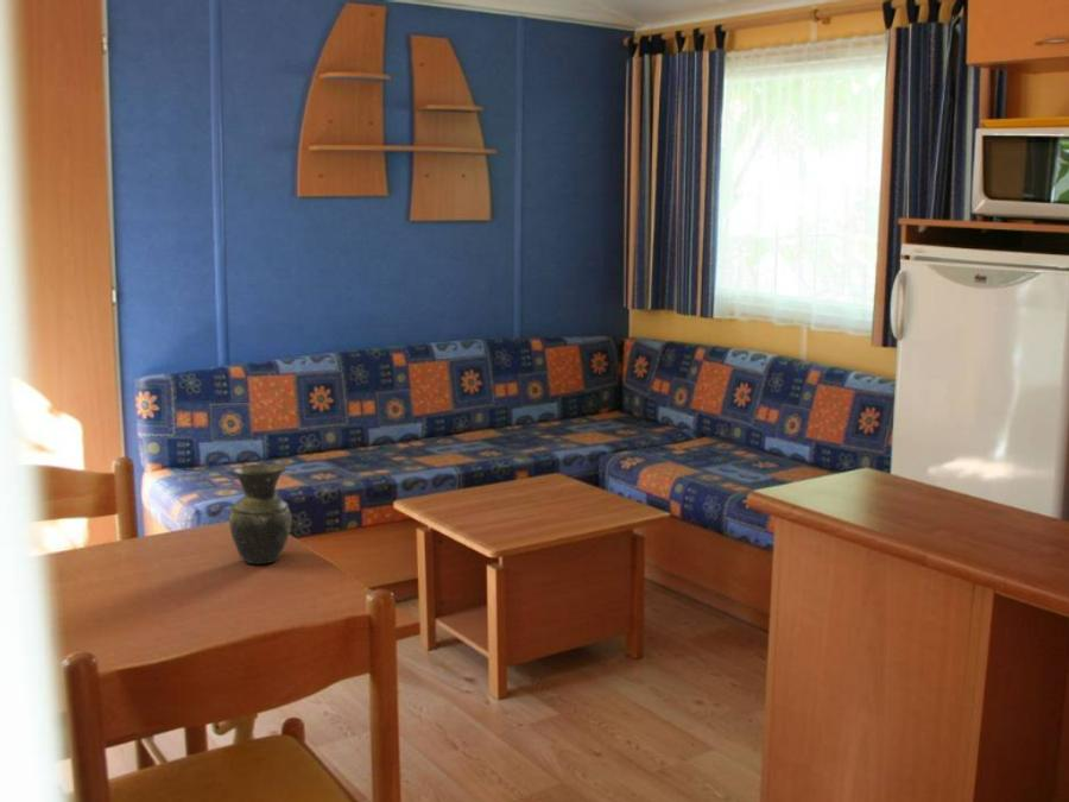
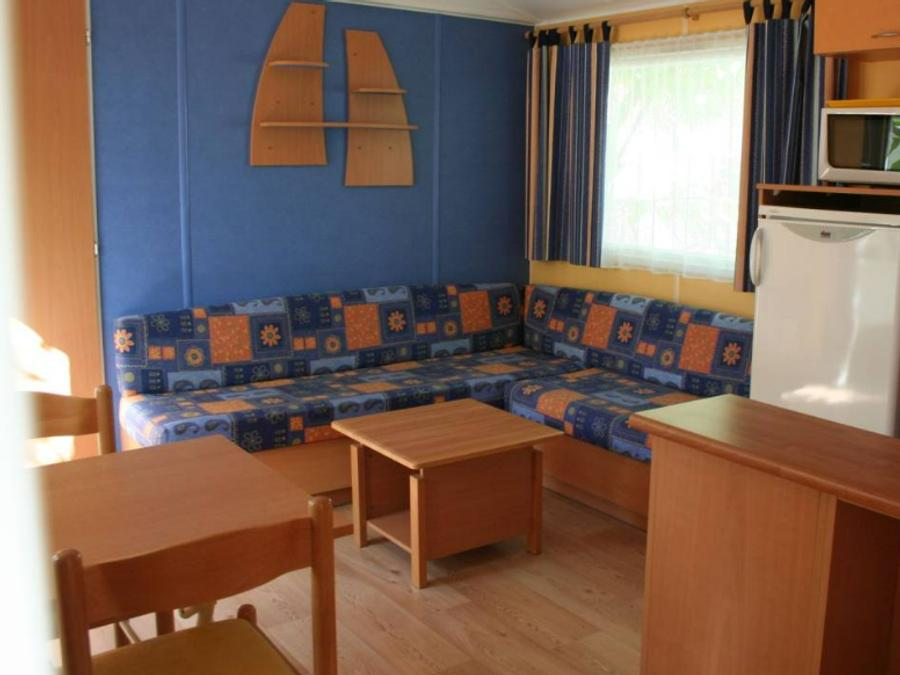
- vase (260, 513)
